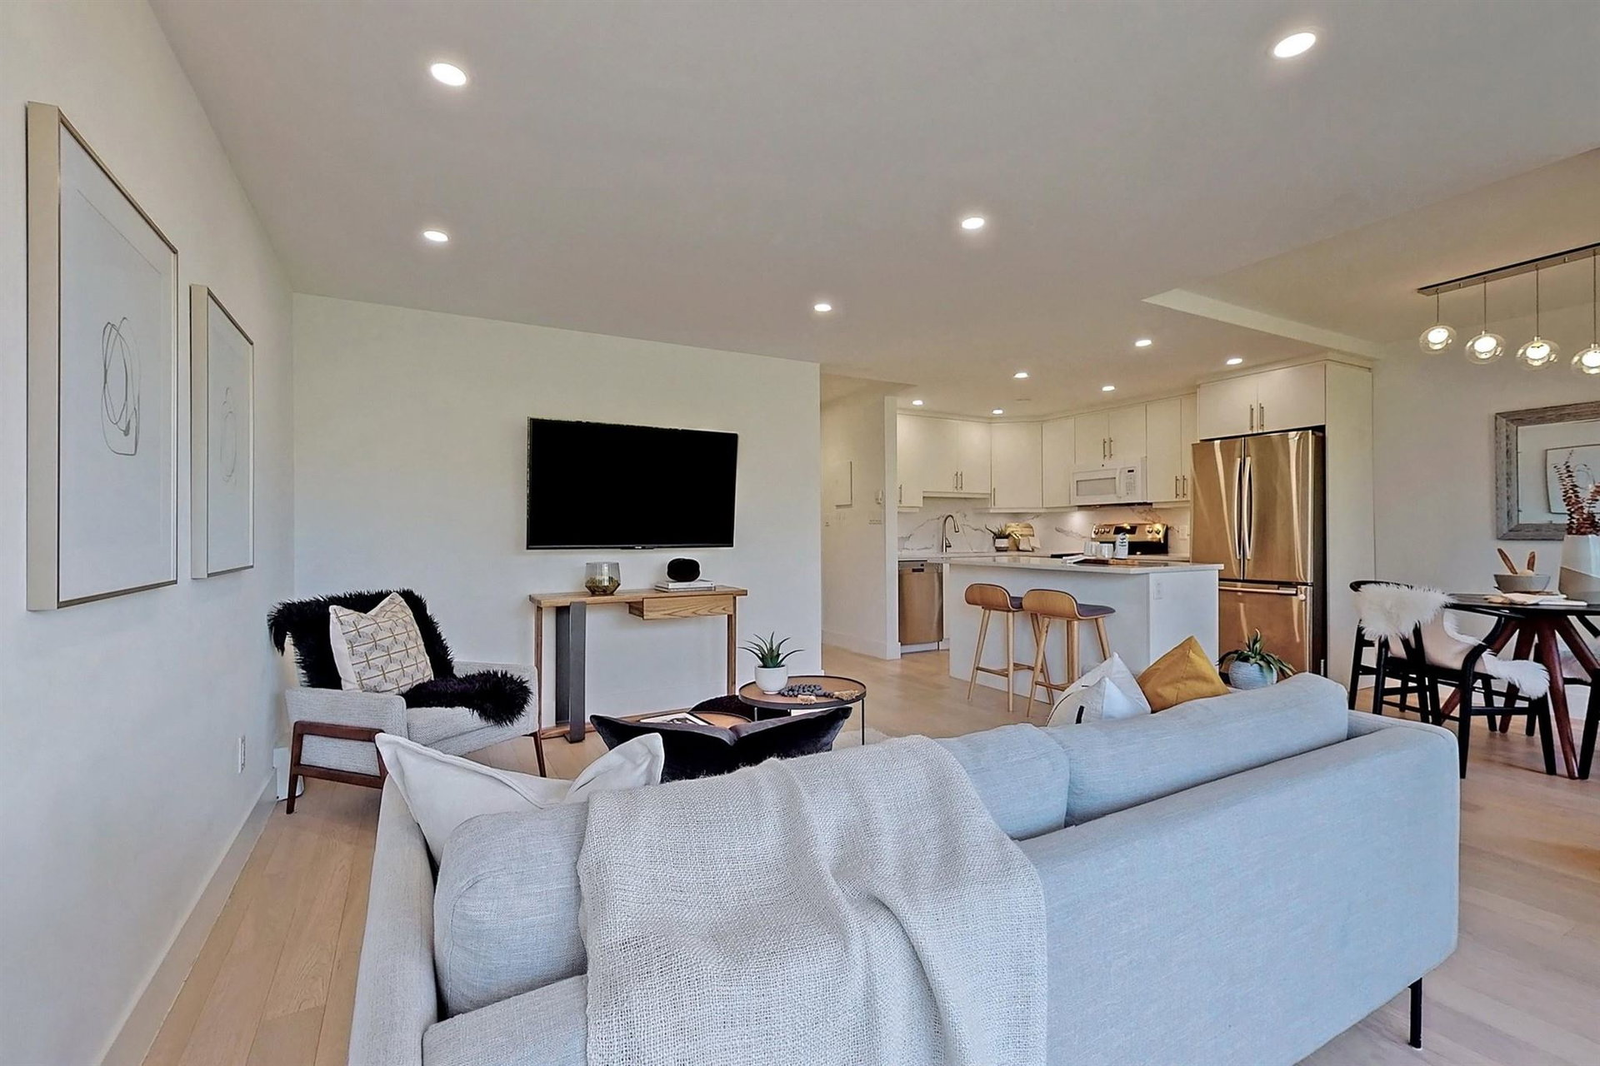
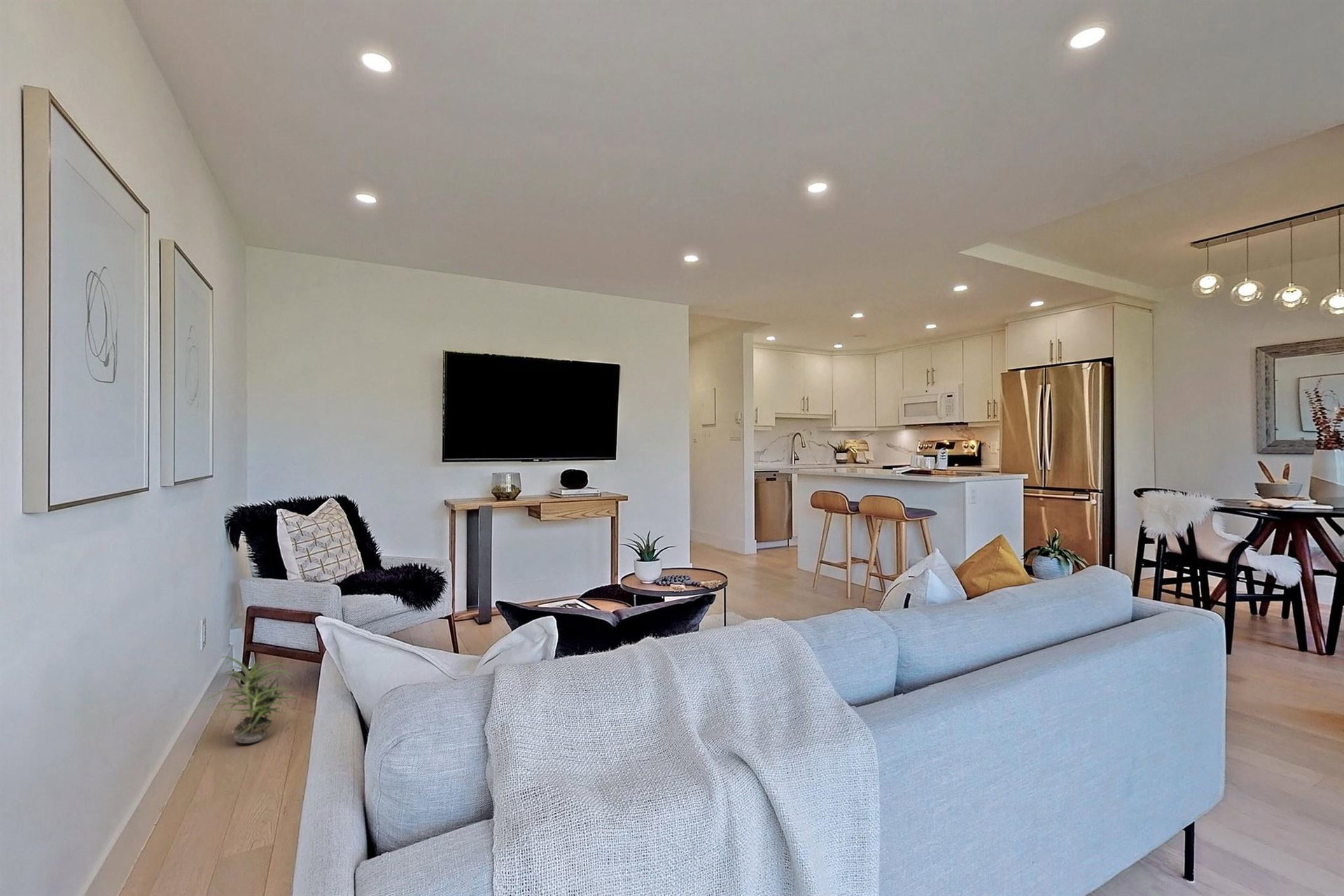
+ potted plant (251, 694)
